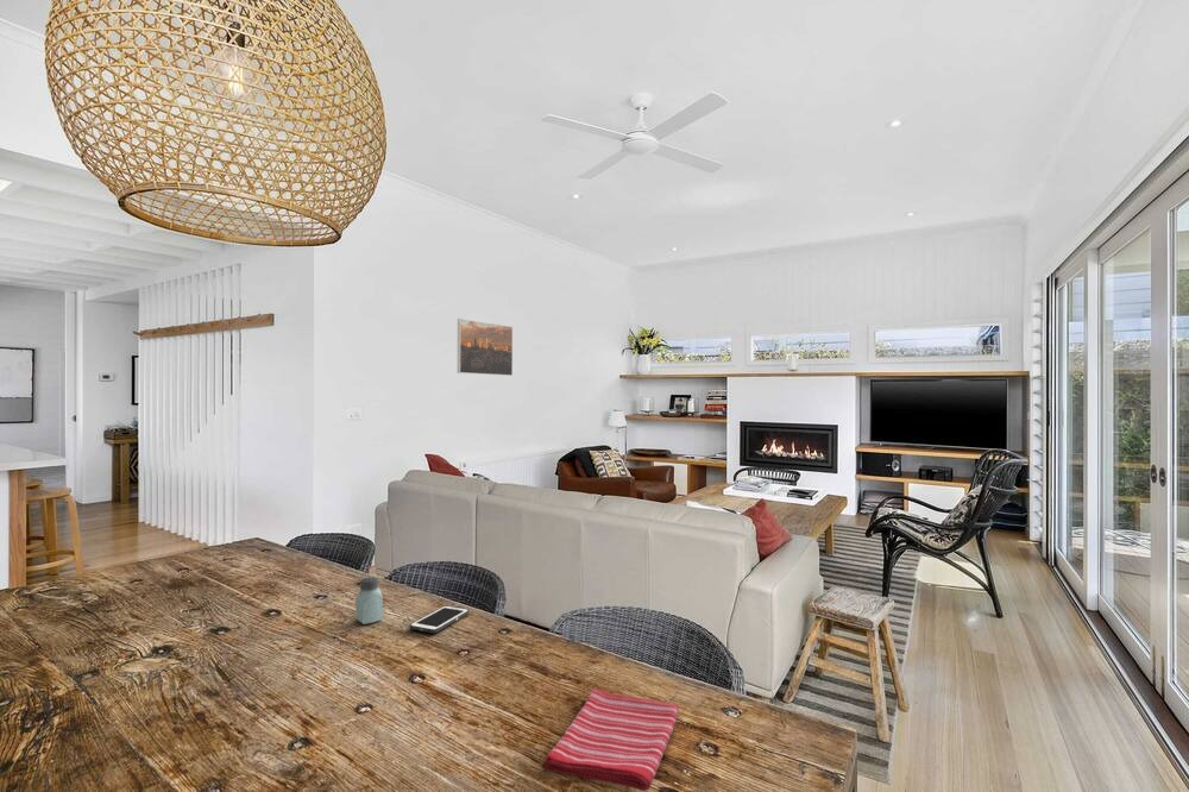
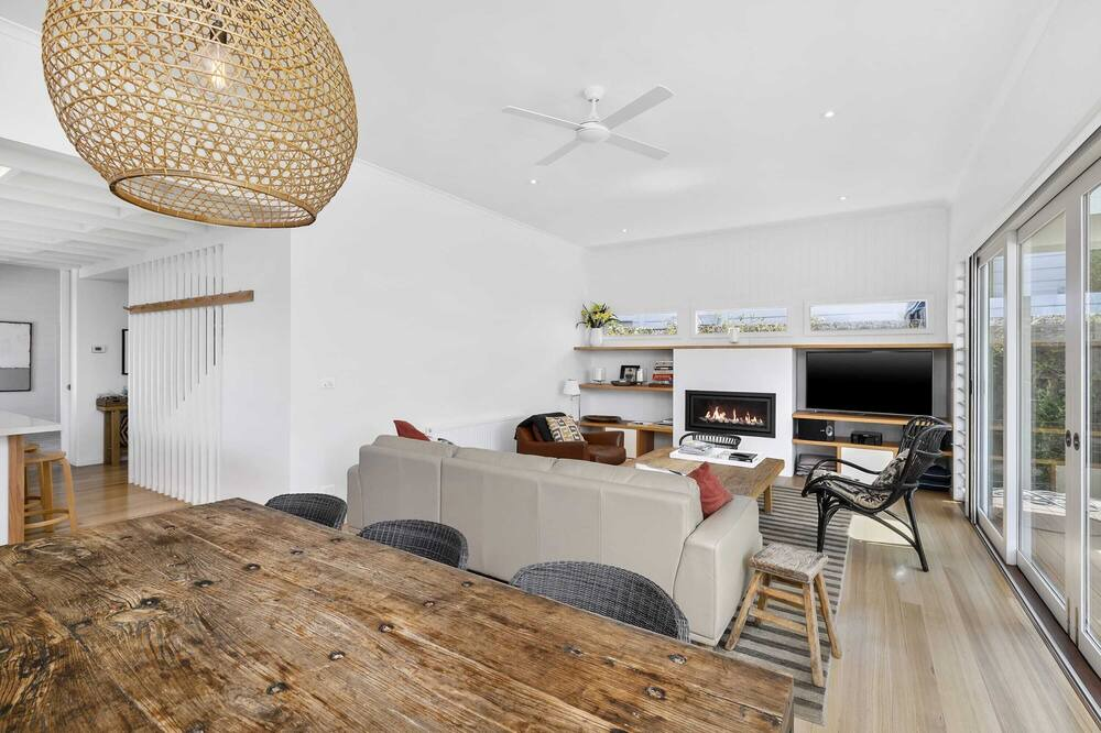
- cell phone (440, 618)
- saltshaker (369, 599)
- dish towel (616, 733)
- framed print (486, 348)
